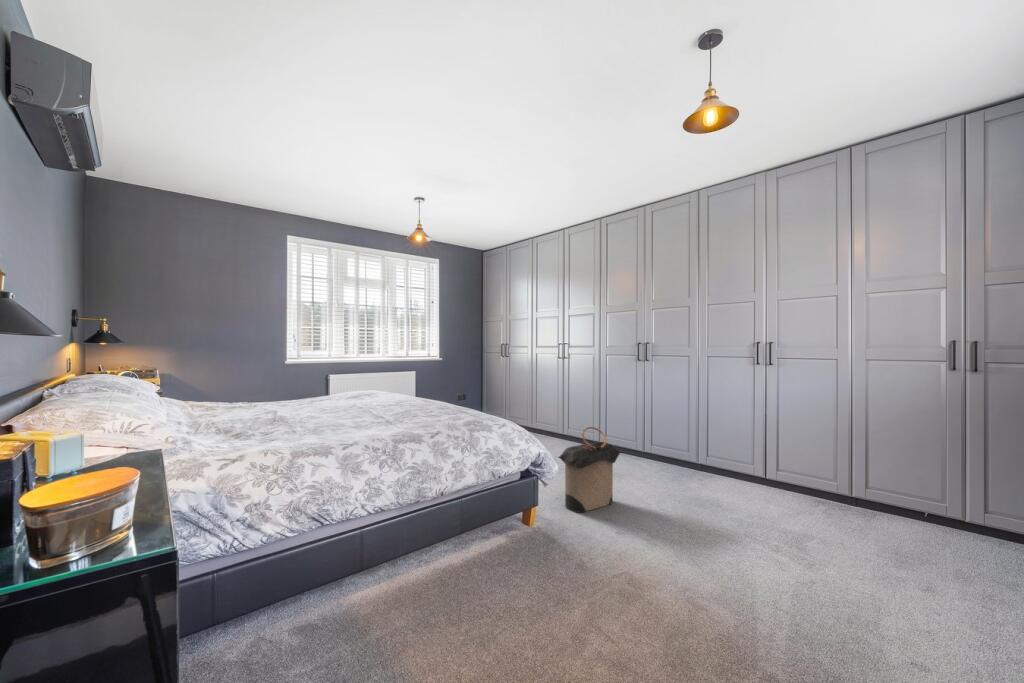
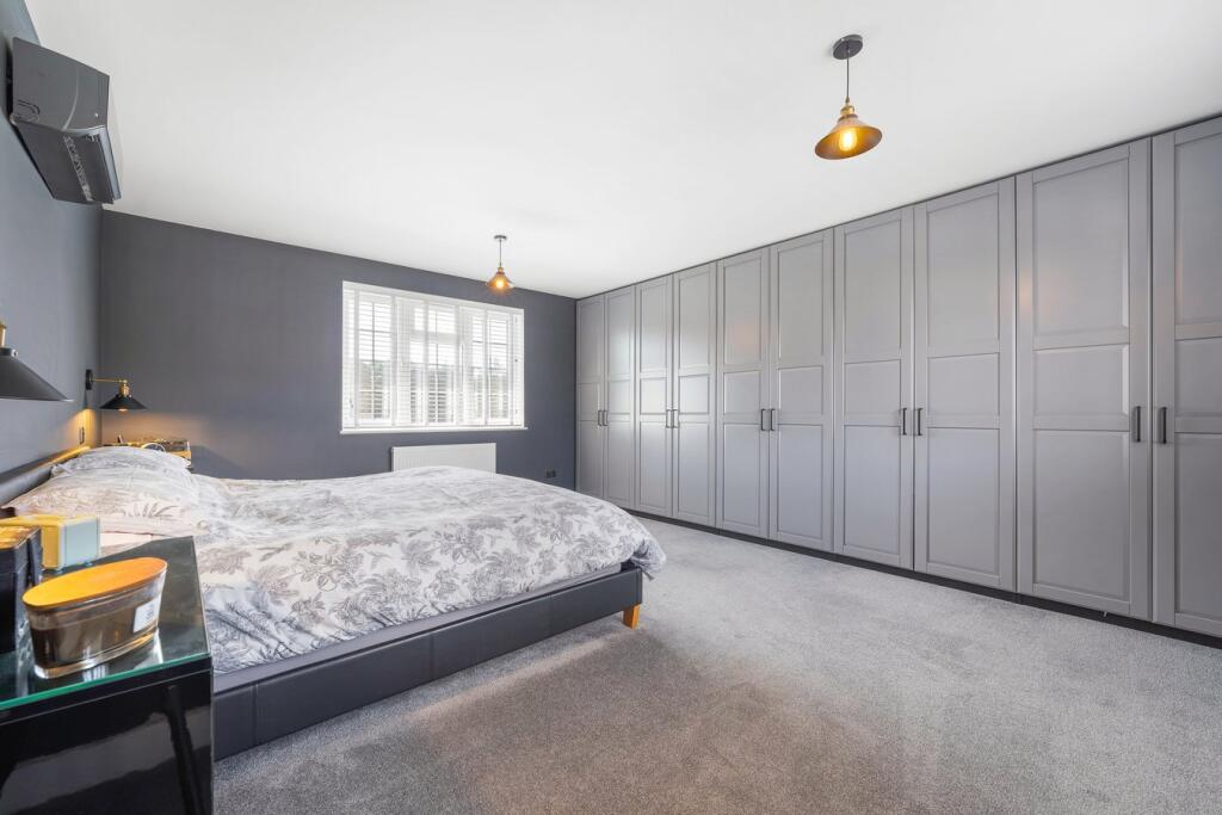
- laundry hamper (589, 467)
